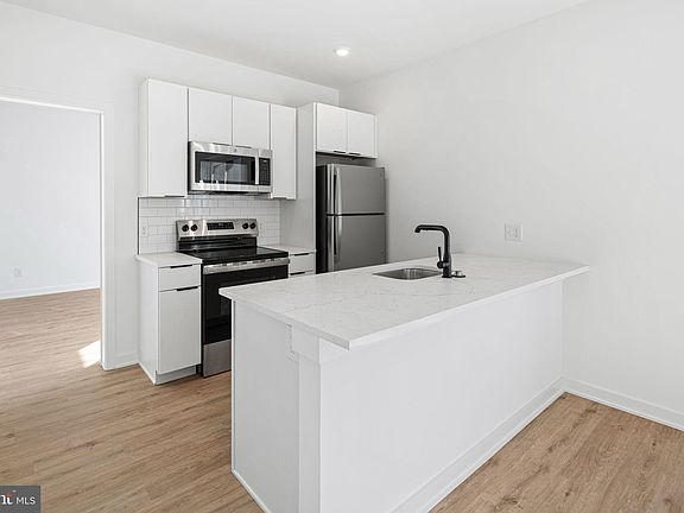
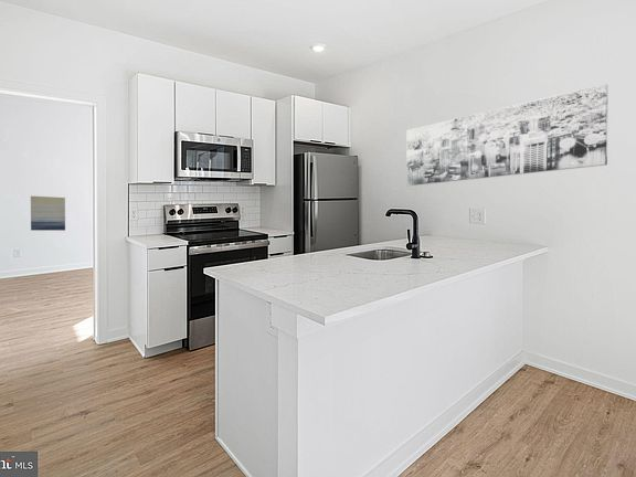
+ wall art (488, 144)
+ wall art (47, 213)
